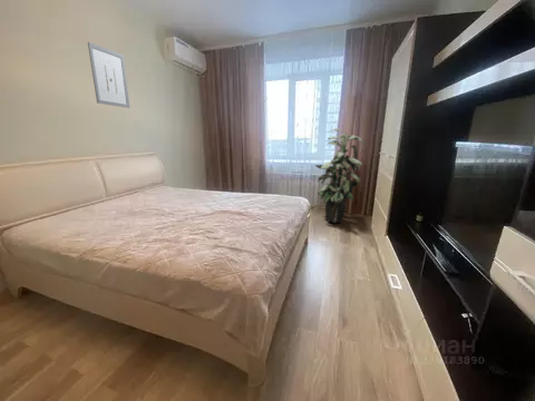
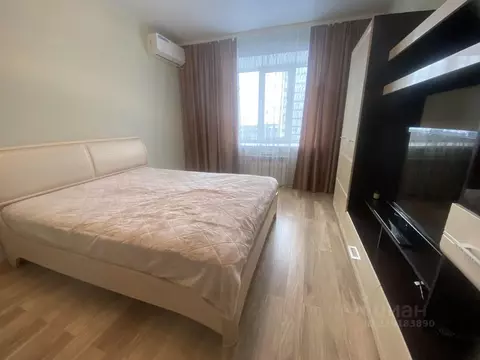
- wall art (110, 78)
- indoor plant (337, 177)
